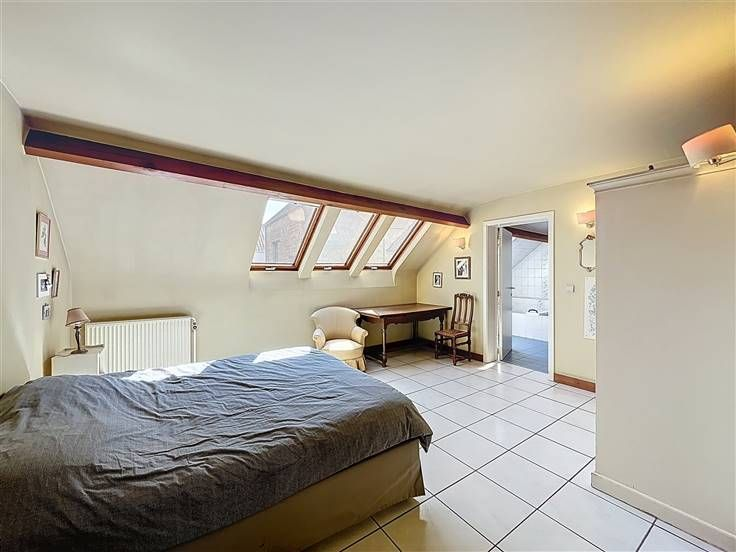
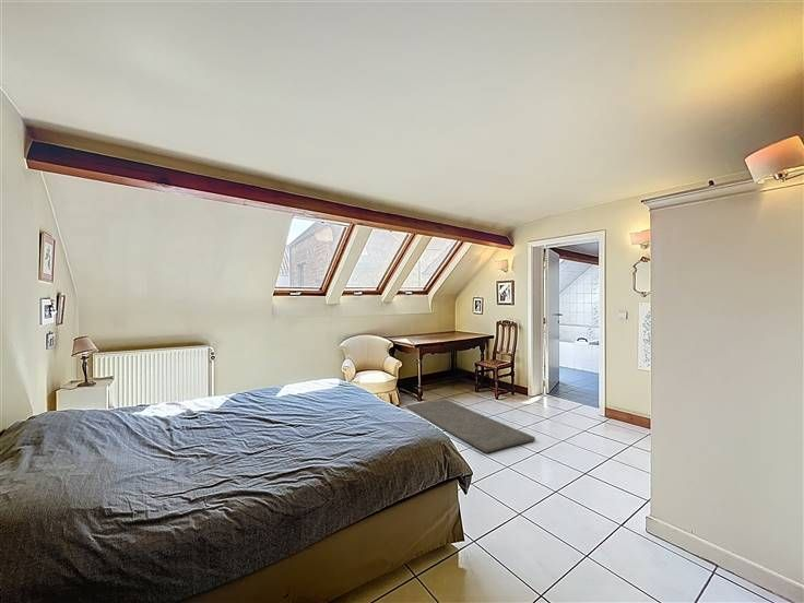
+ rug (461, 419)
